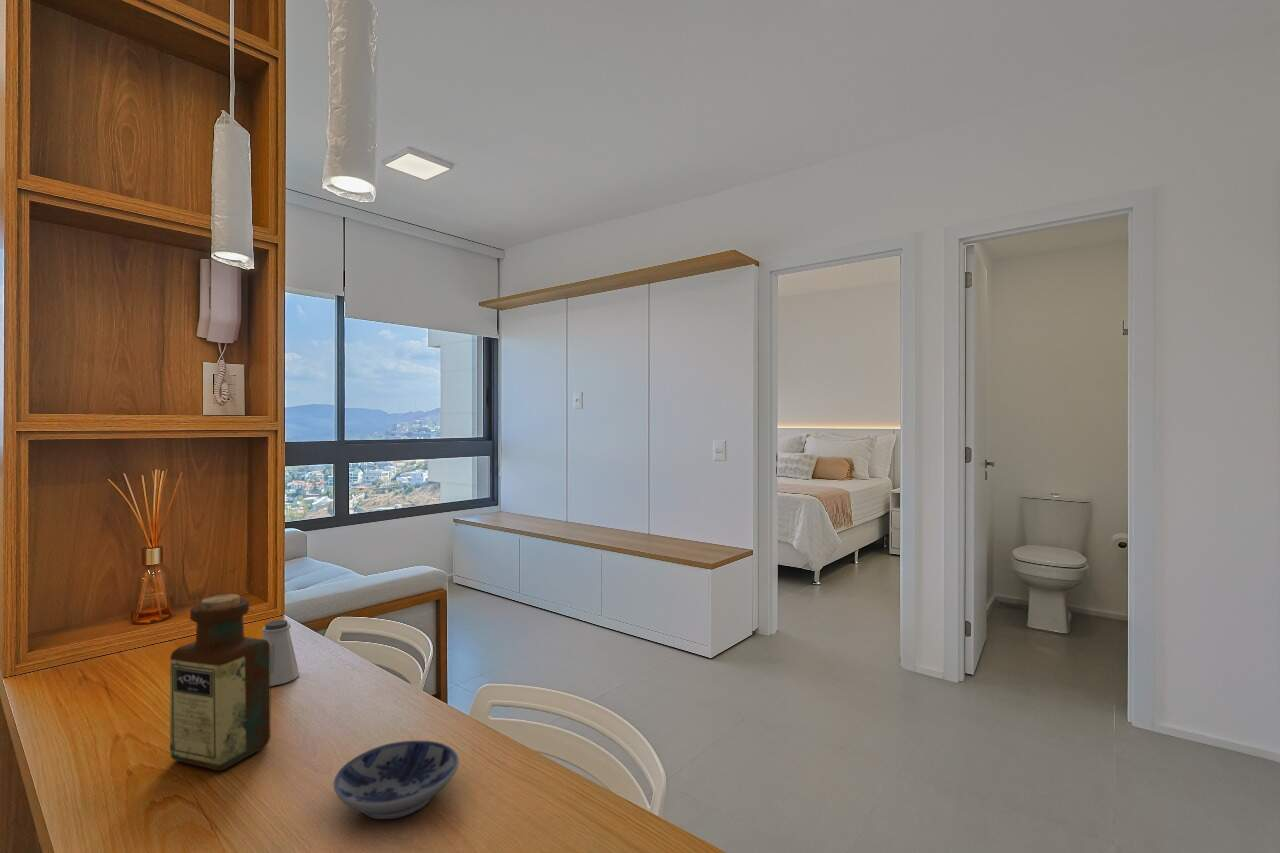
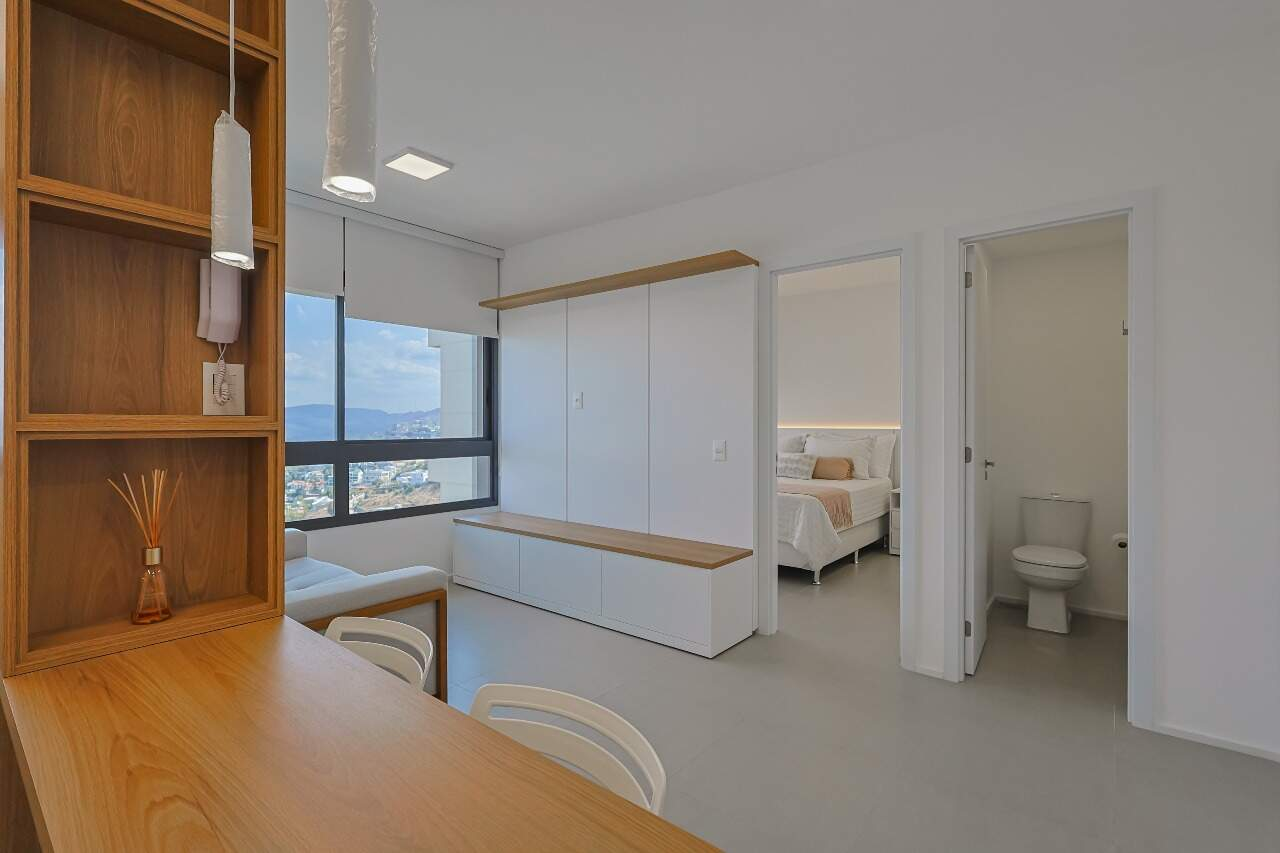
- saltshaker (276, 650)
- bowl (398, 782)
- bottle (221, 675)
